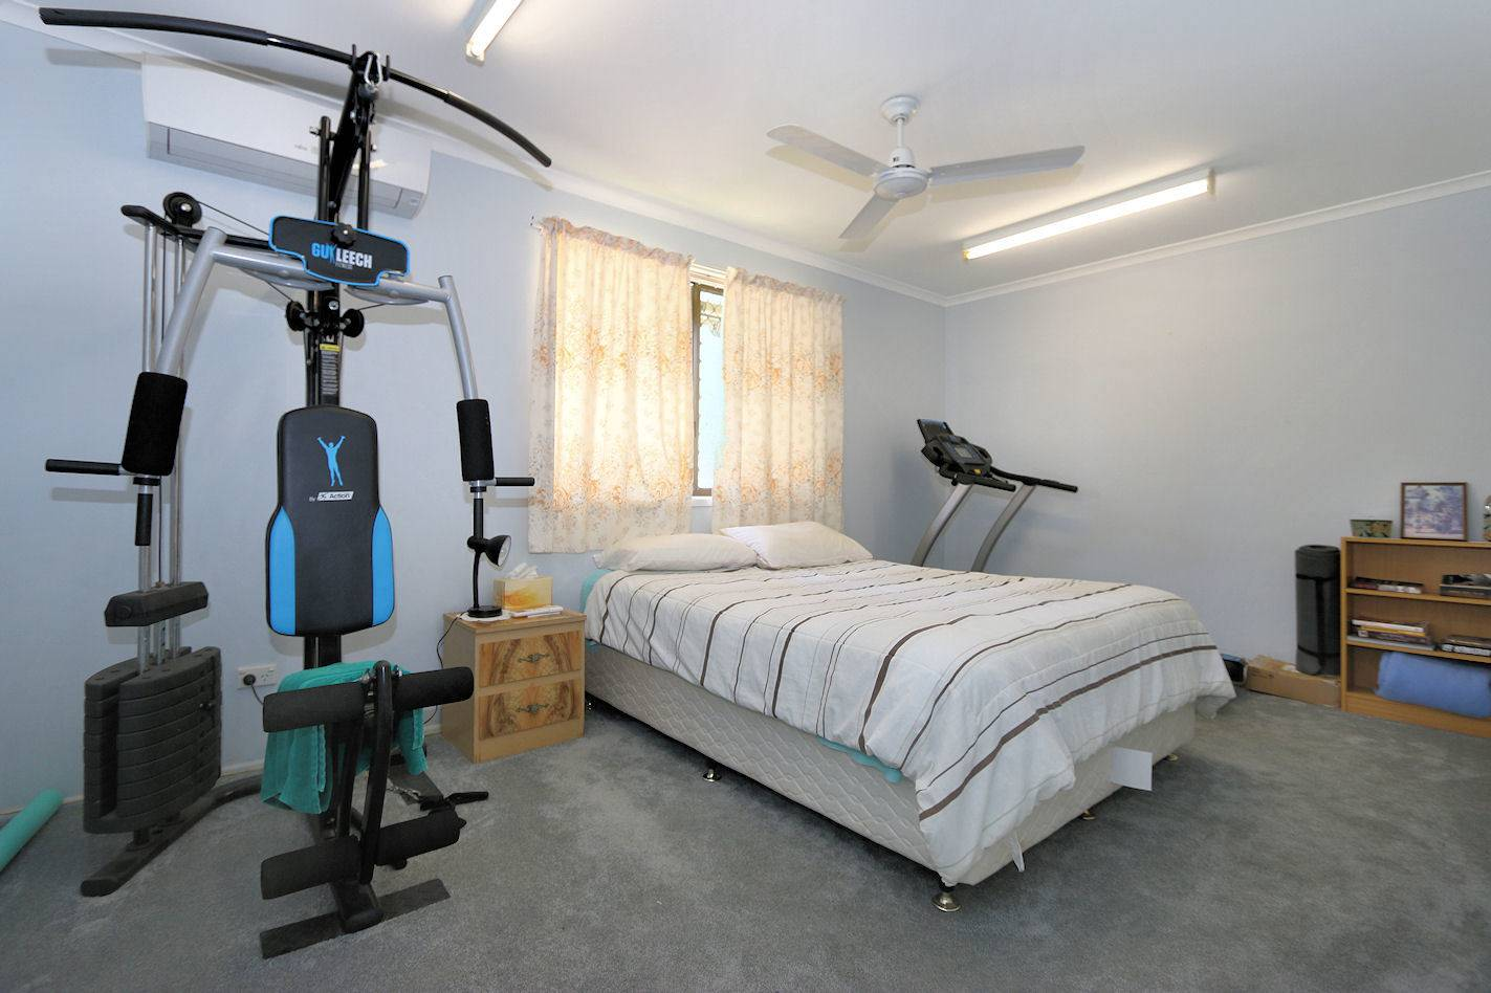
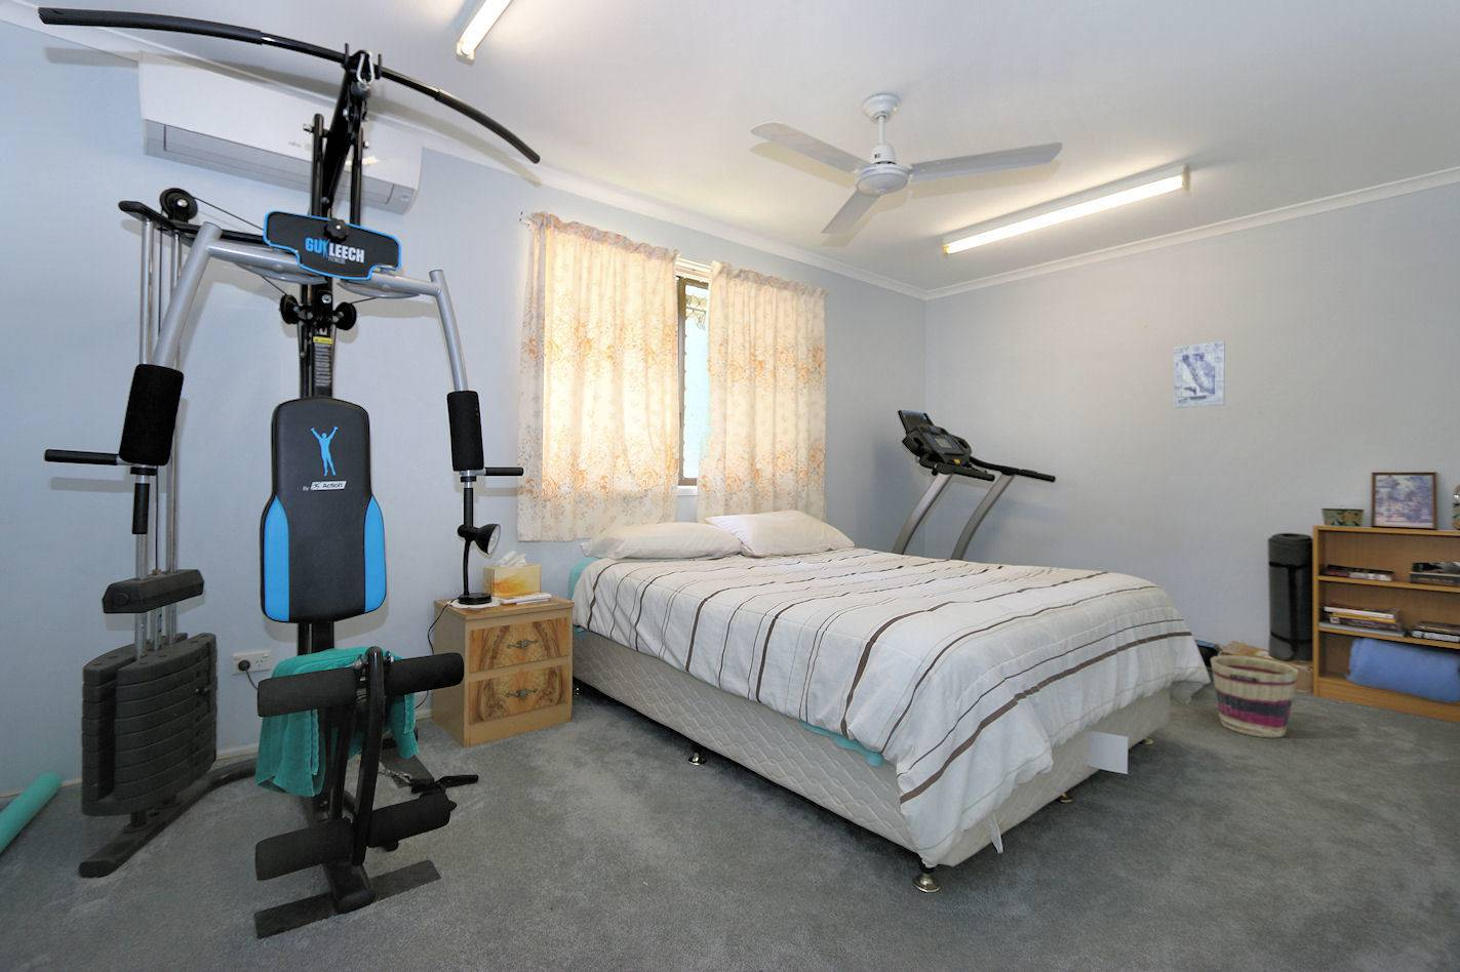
+ basket (1252, 696)
+ wall art (1198, 375)
